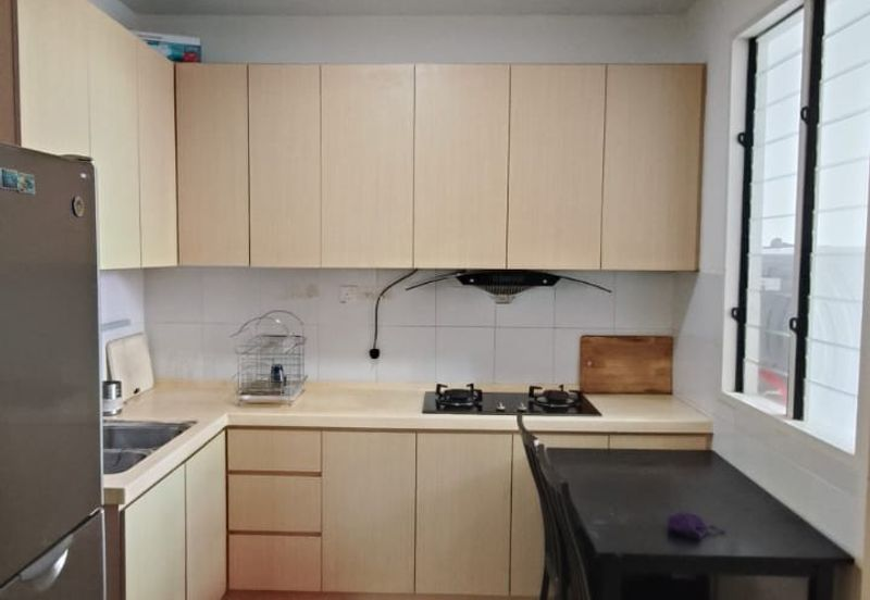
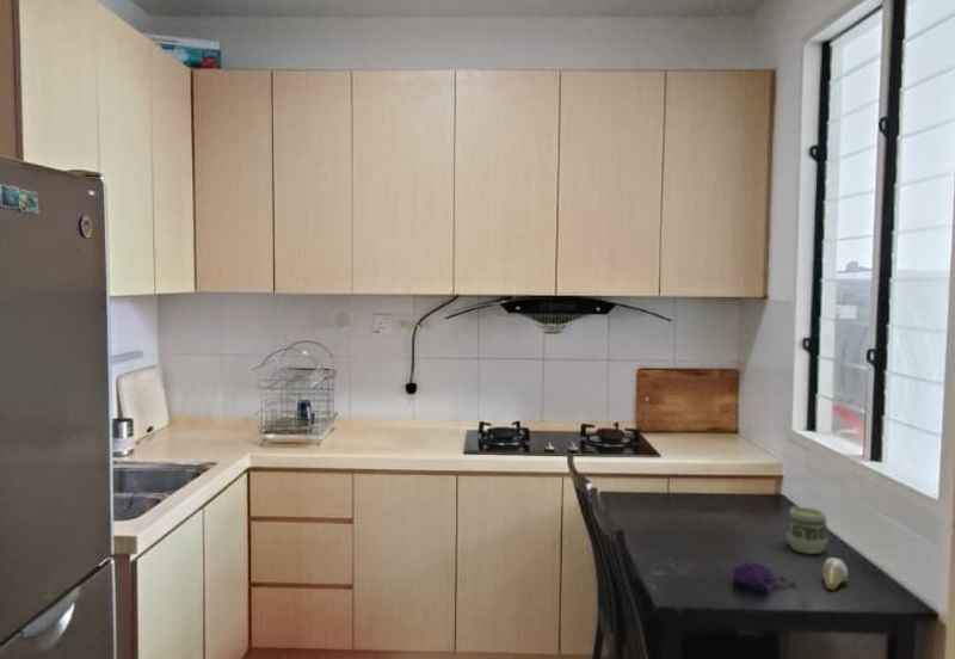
+ tooth (832, 572)
+ cup (807, 530)
